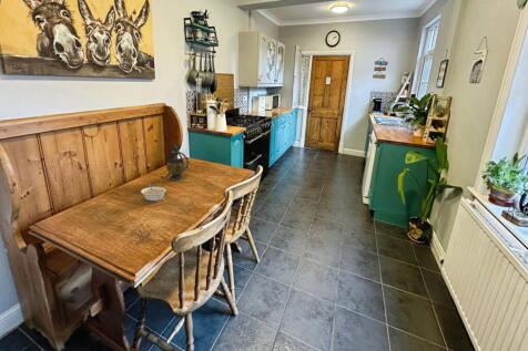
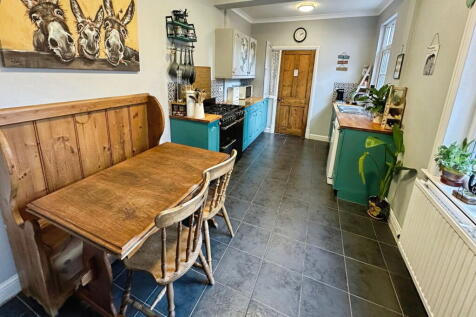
- legume (153, 193)
- teapot (172, 163)
